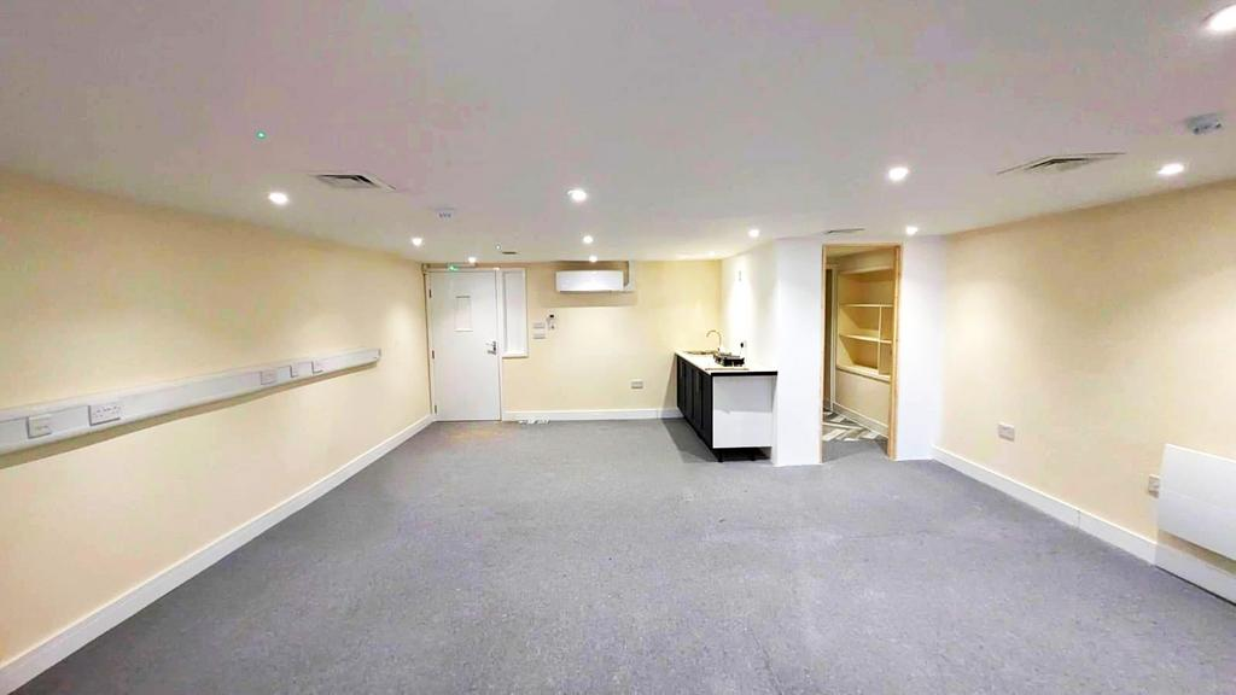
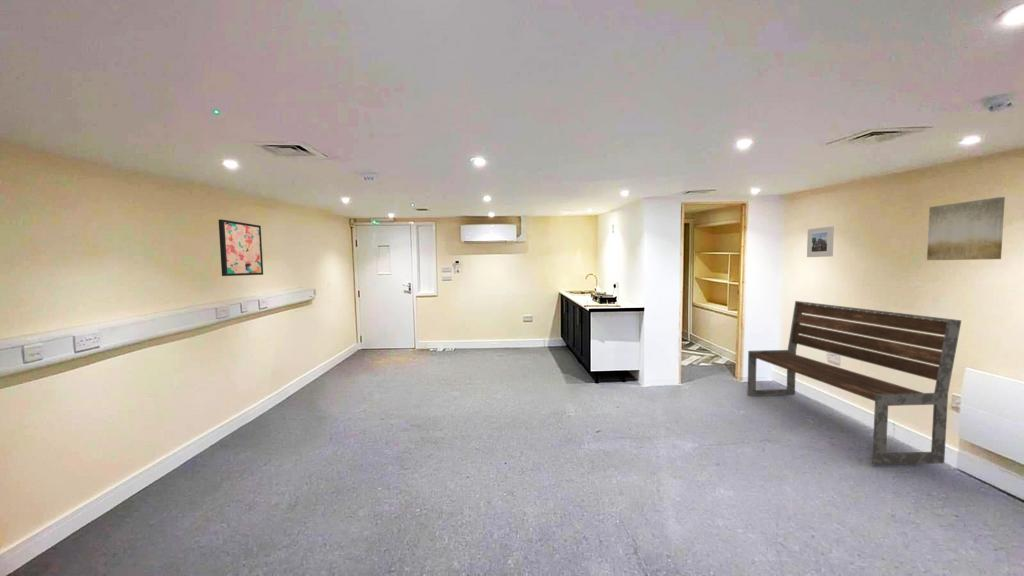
+ bench (831, 366)
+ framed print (819, 242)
+ wall art (962, 231)
+ wall art (242, 249)
